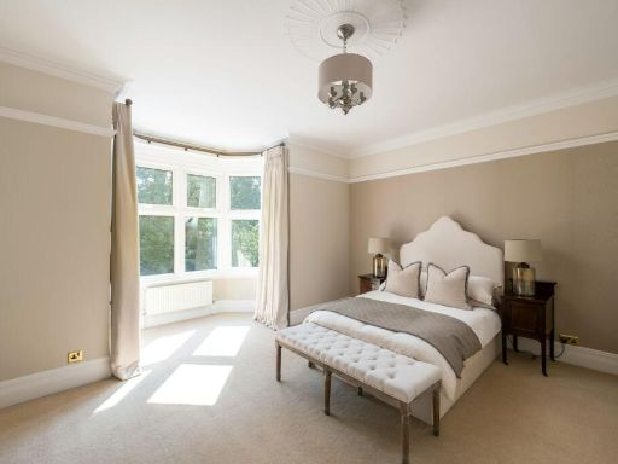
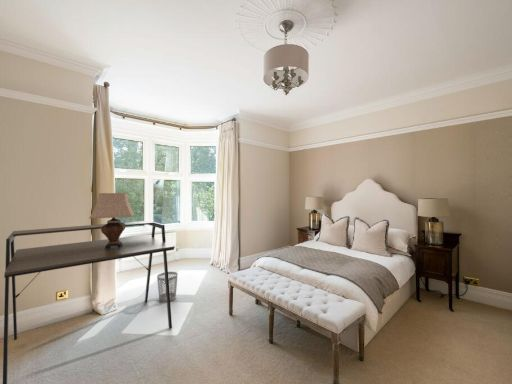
+ table lamp (113, 219)
+ wastebasket (169, 286)
+ desk (96, 262)
